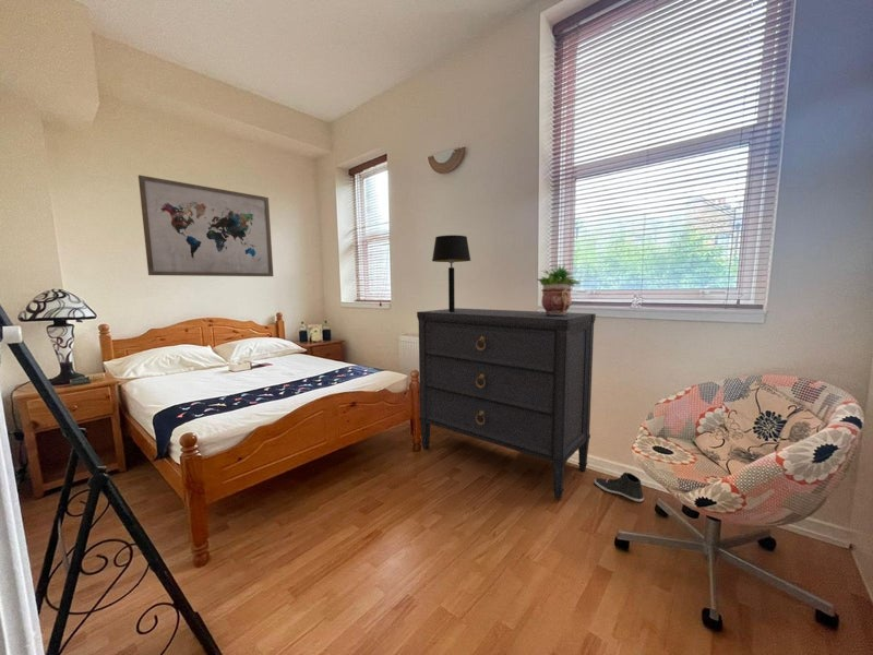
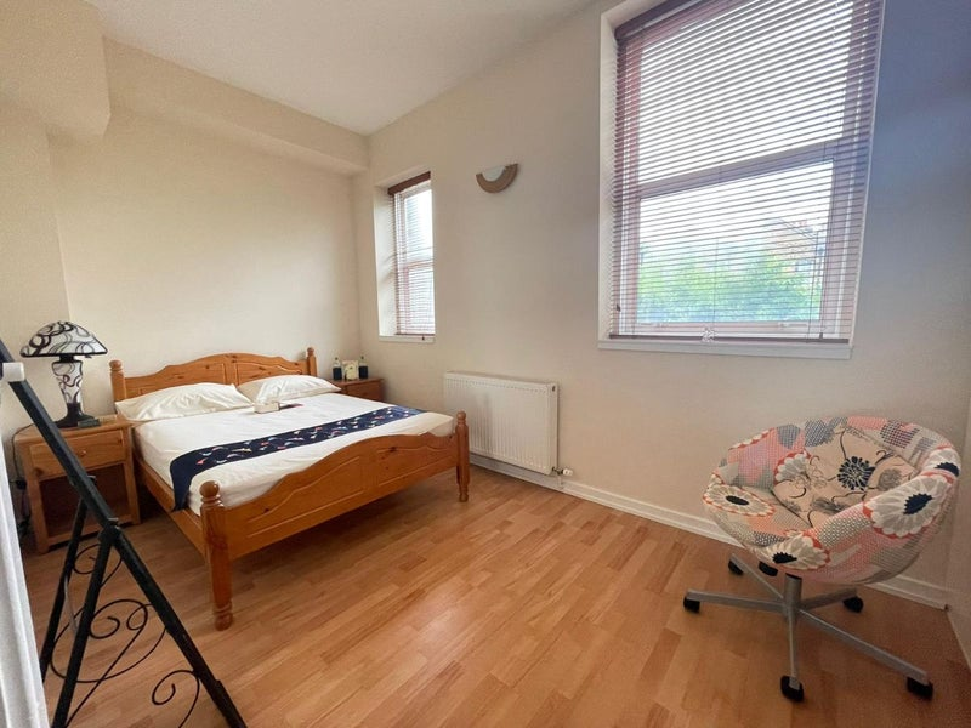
- wall art (214, 231)
- dresser (499, 386)
- table lamp (451, 274)
- sneaker (618, 480)
- potted plant (555, 288)
